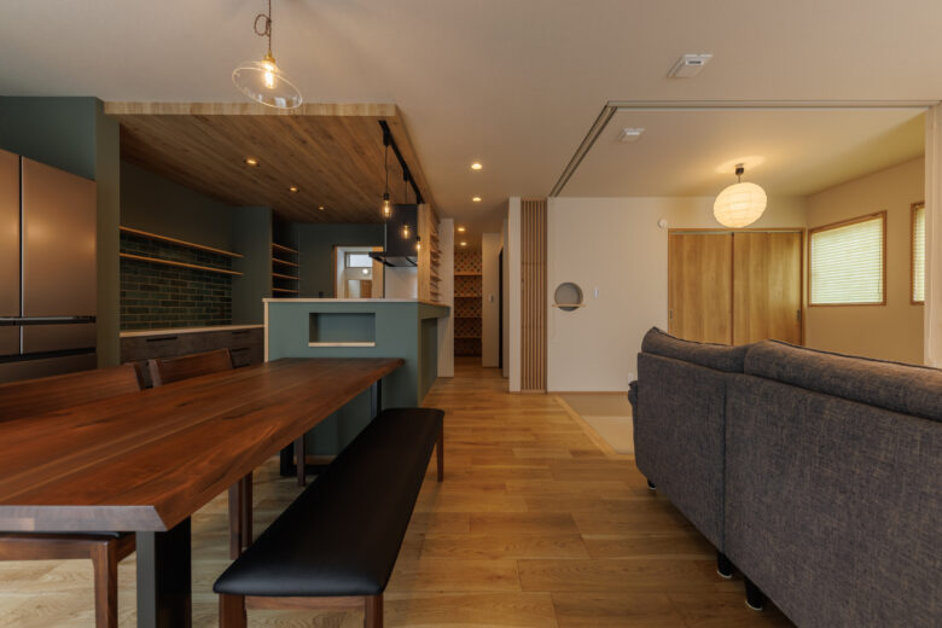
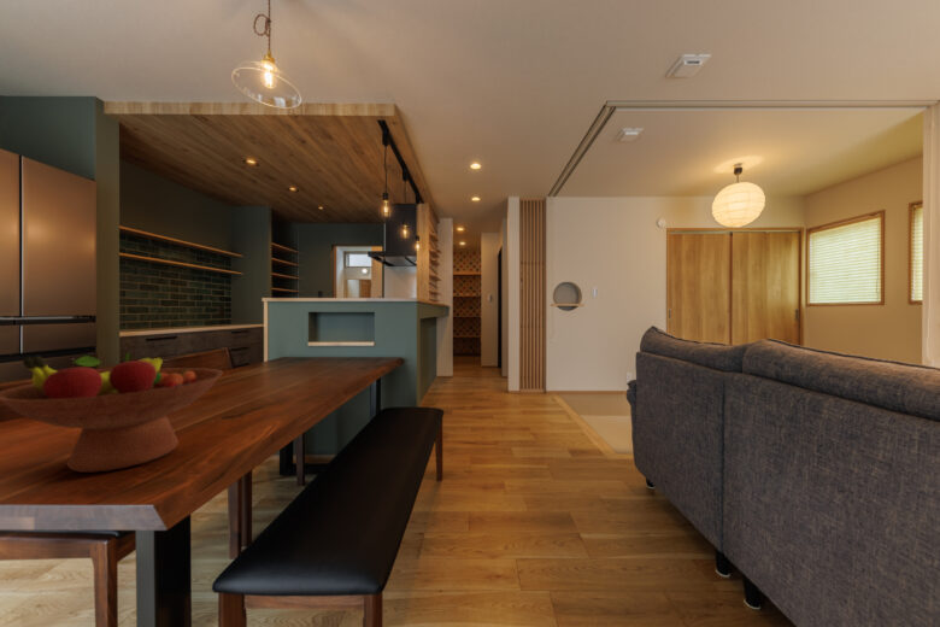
+ fruit bowl (127, 403)
